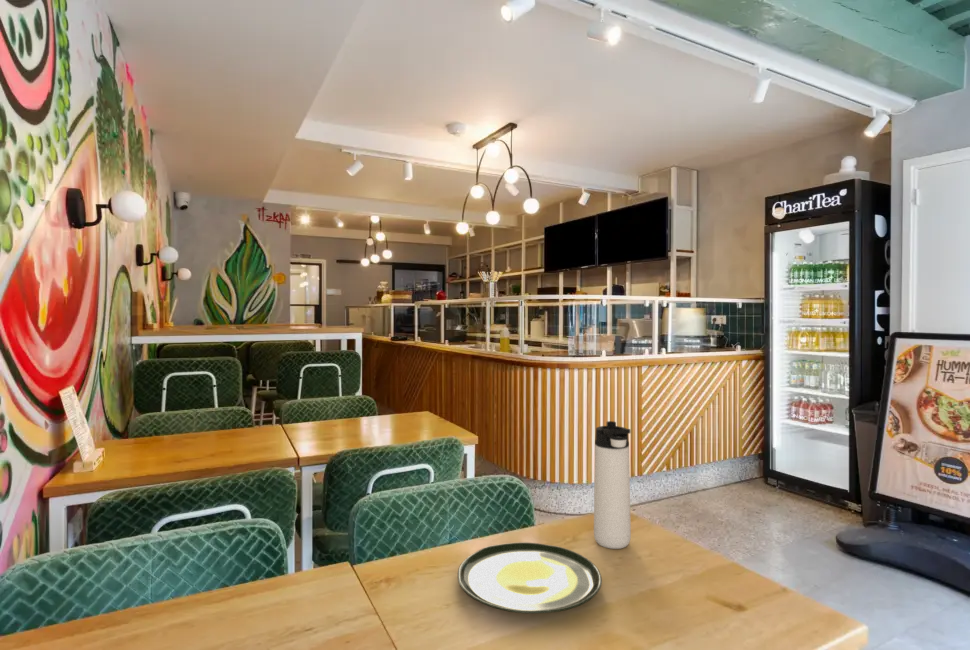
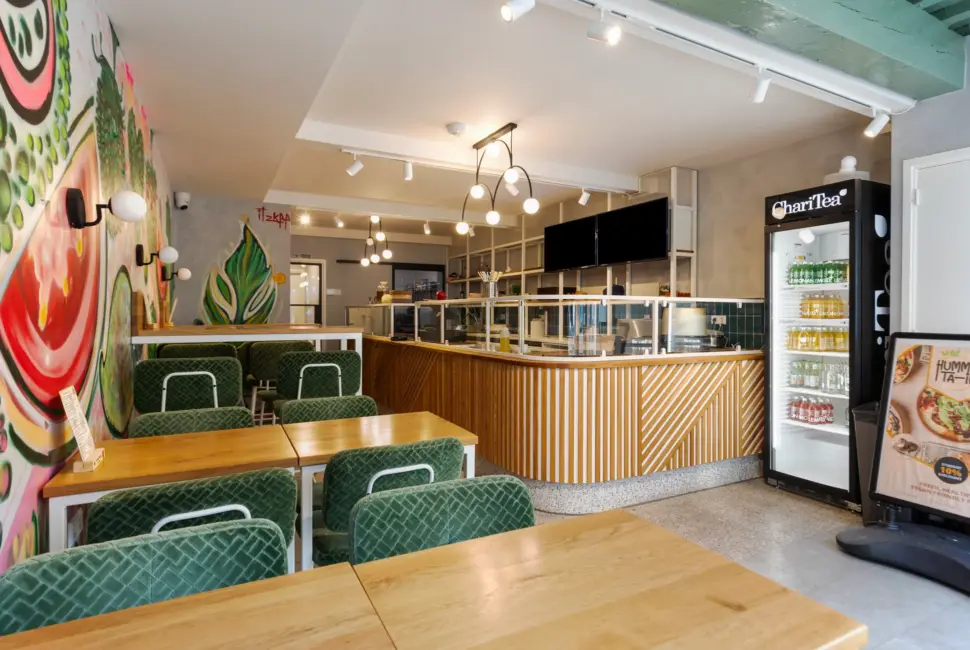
- thermos bottle (614, 485)
- plate (528, 577)
